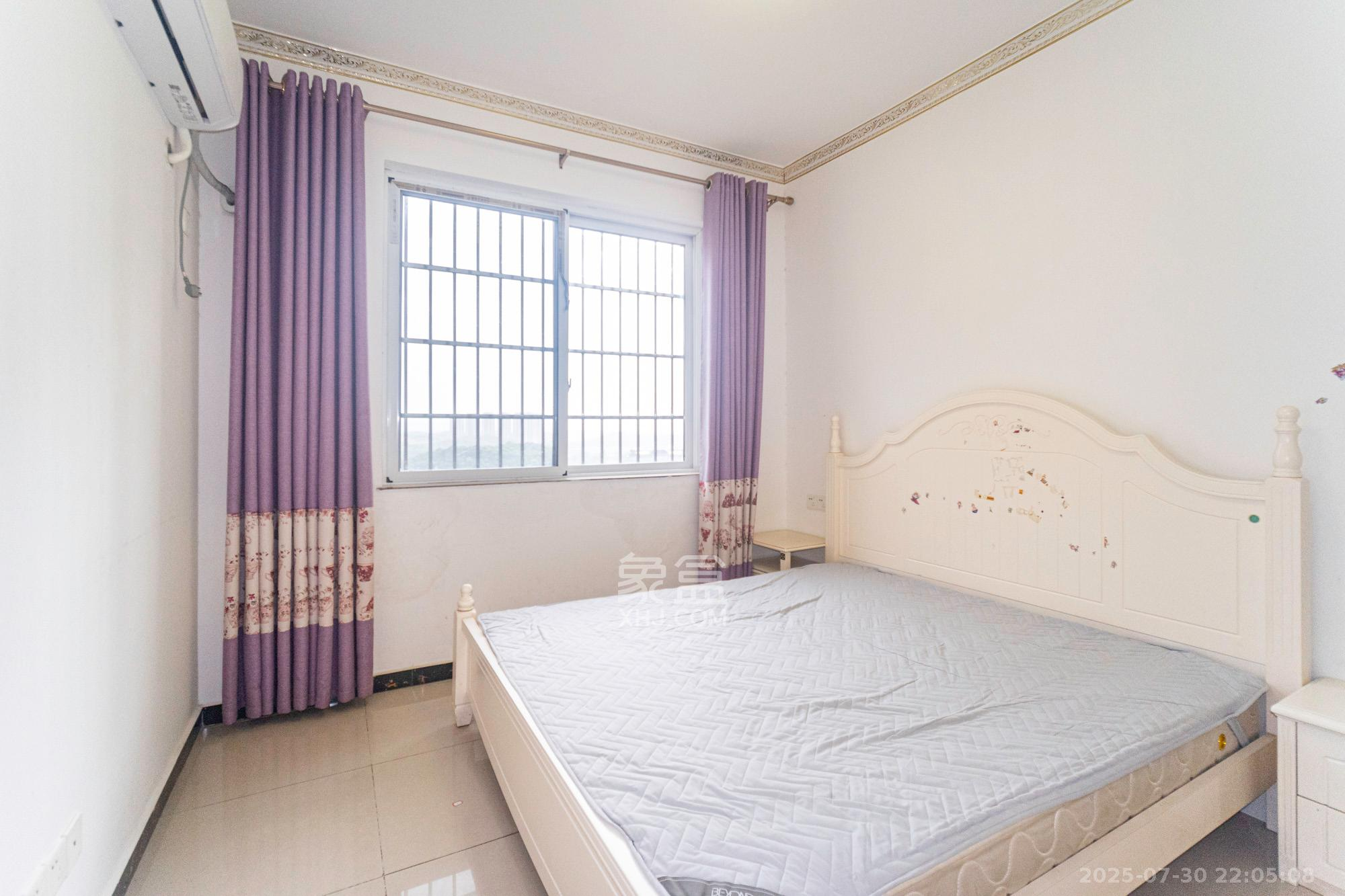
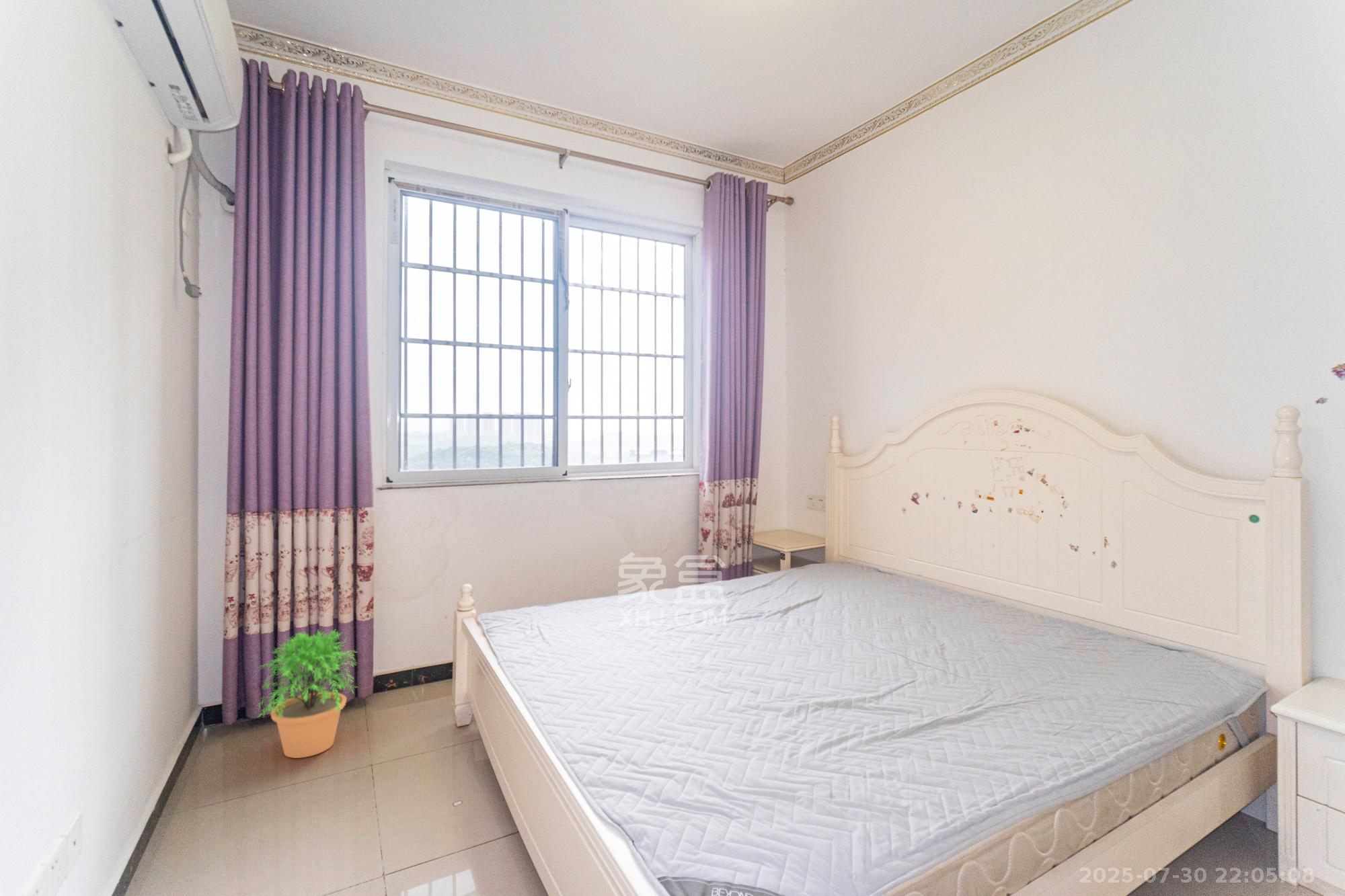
+ potted plant (308, 687)
